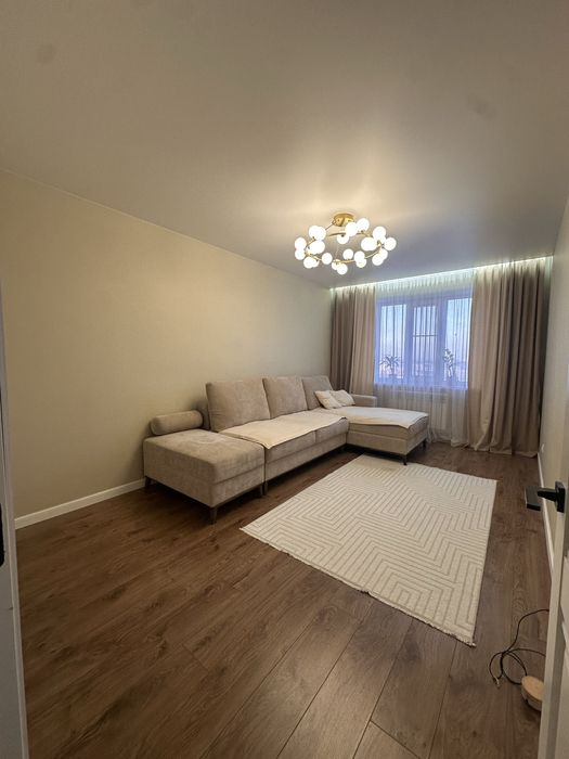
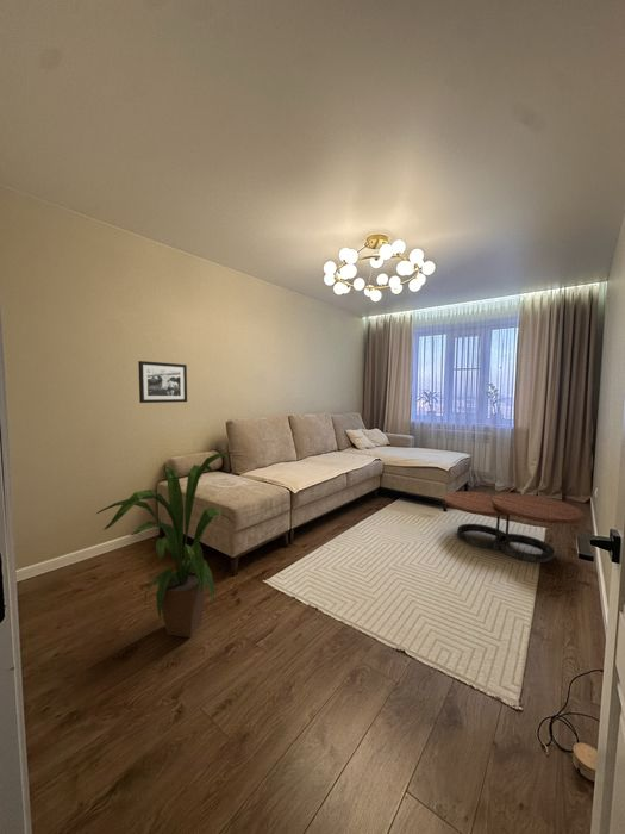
+ coffee table (506, 522)
+ house plant (169, 541)
+ picture frame (164, 382)
